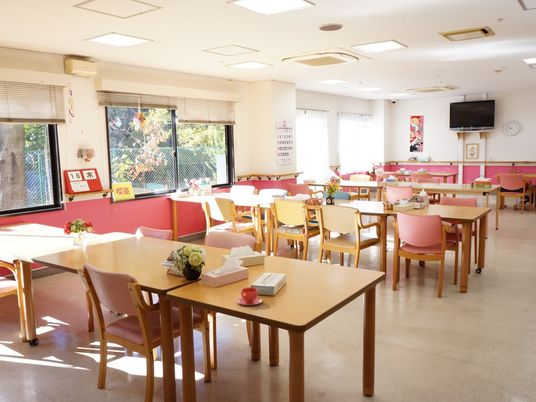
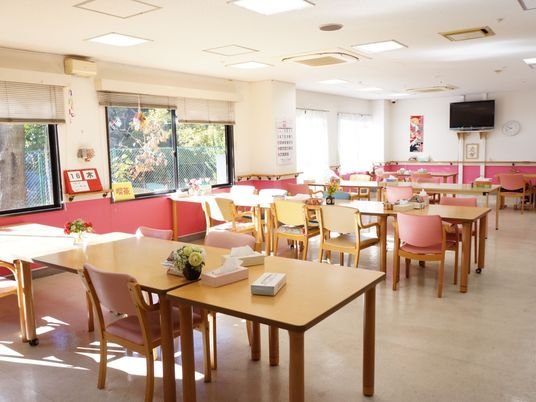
- teacup (249, 296)
